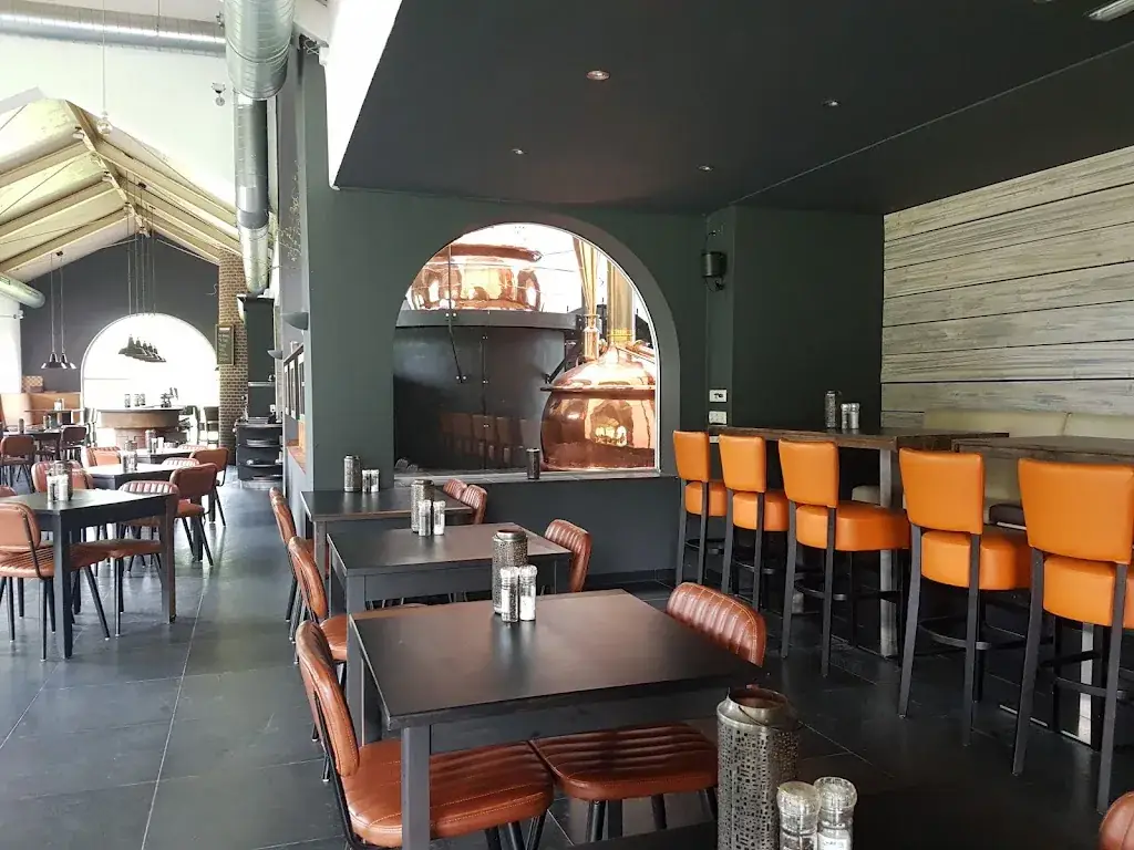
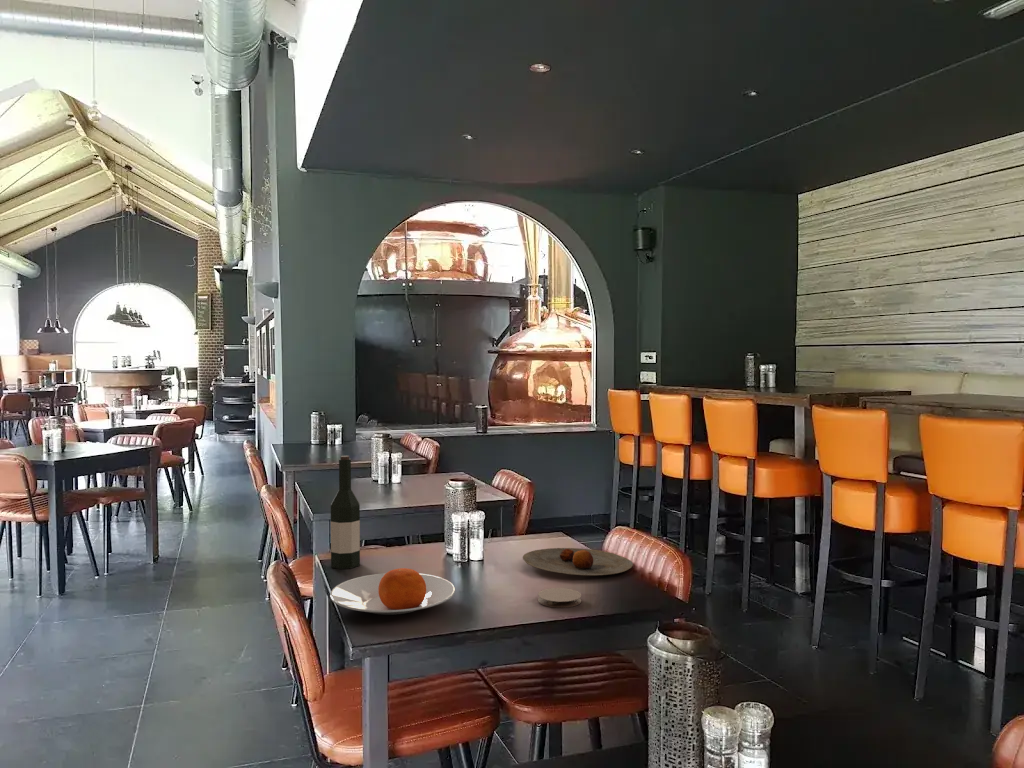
+ plate (577, 556)
+ coaster (559, 597)
+ wine bottle (345, 510)
+ plate (393, 586)
